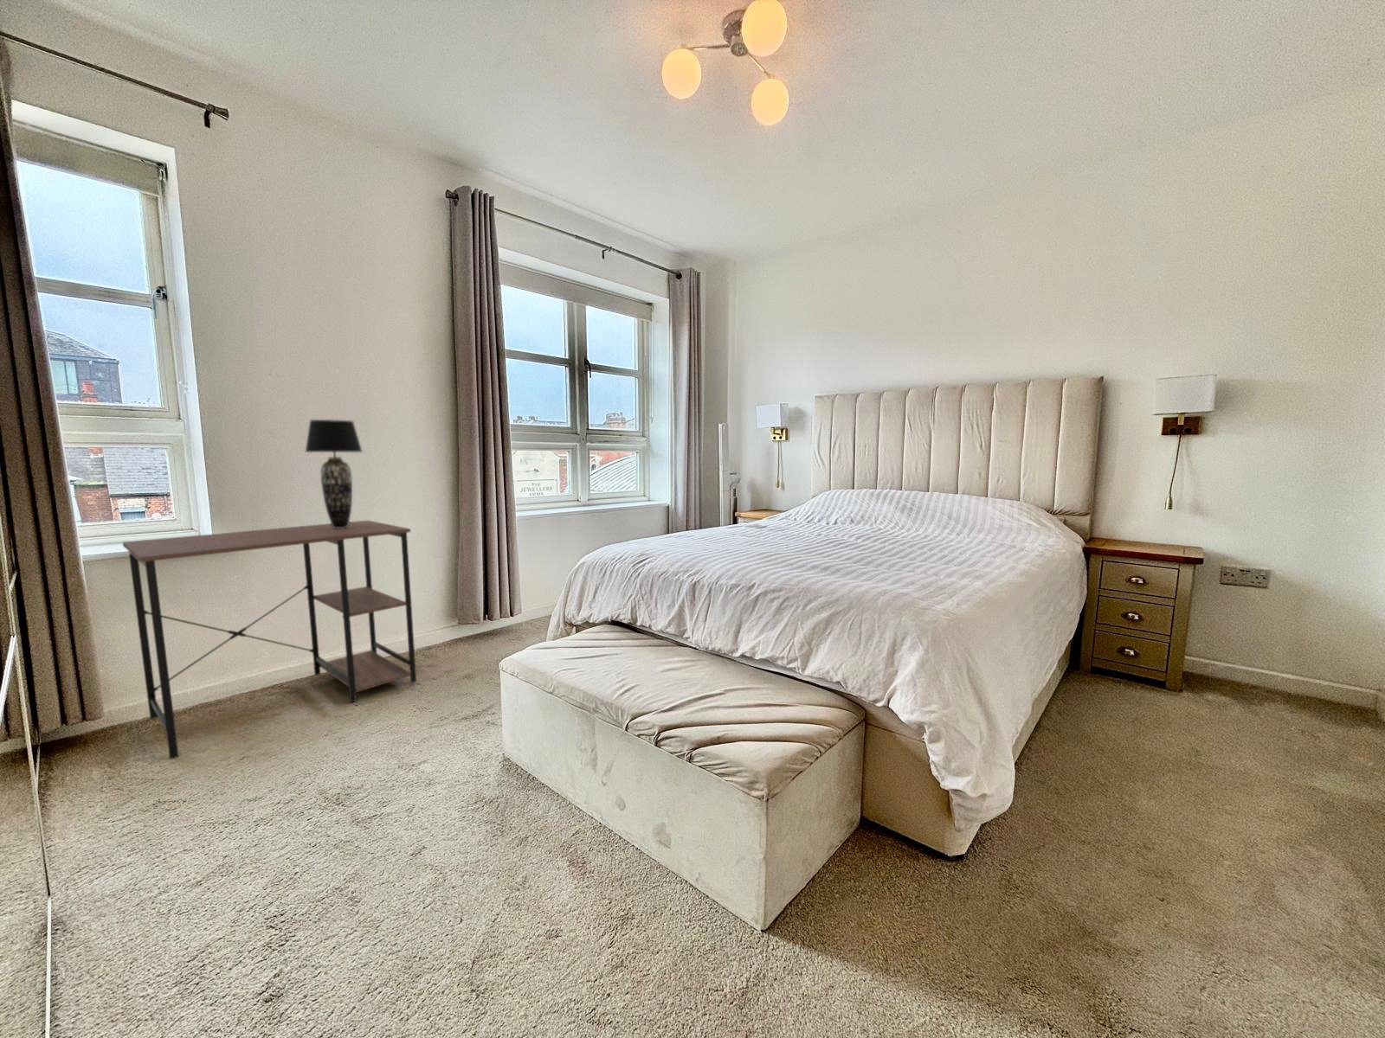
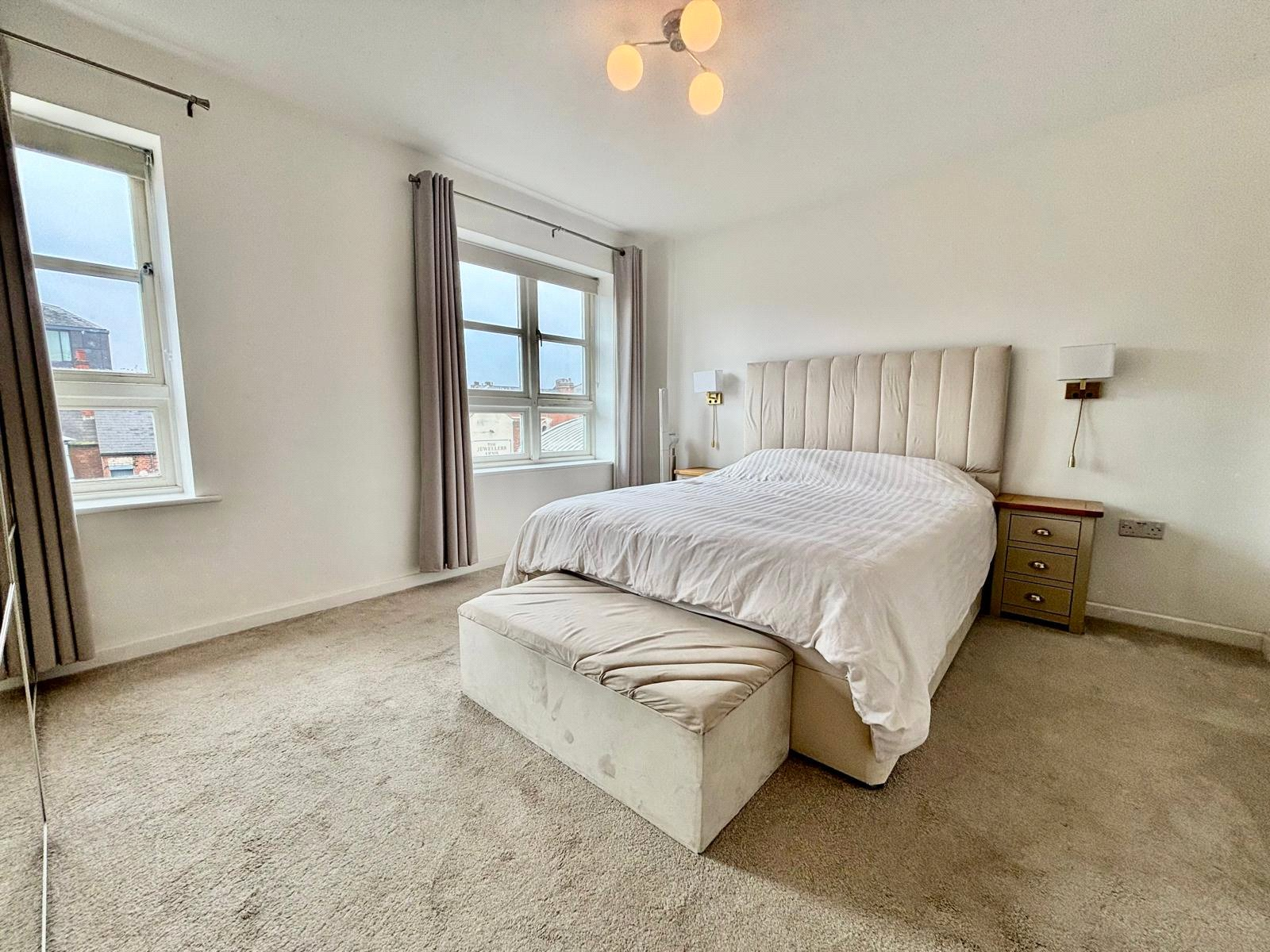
- desk (277, 607)
- table lamp (336, 474)
